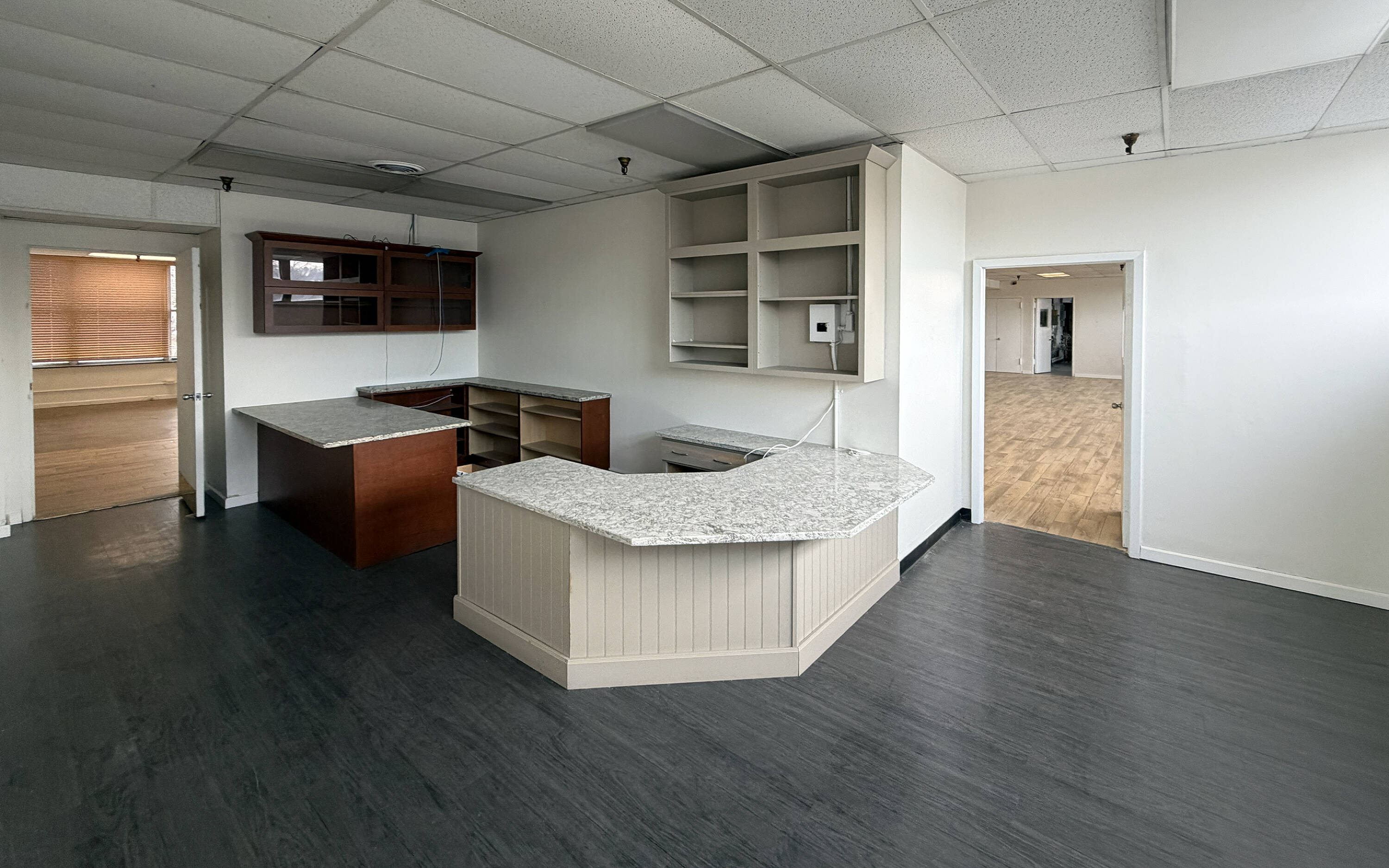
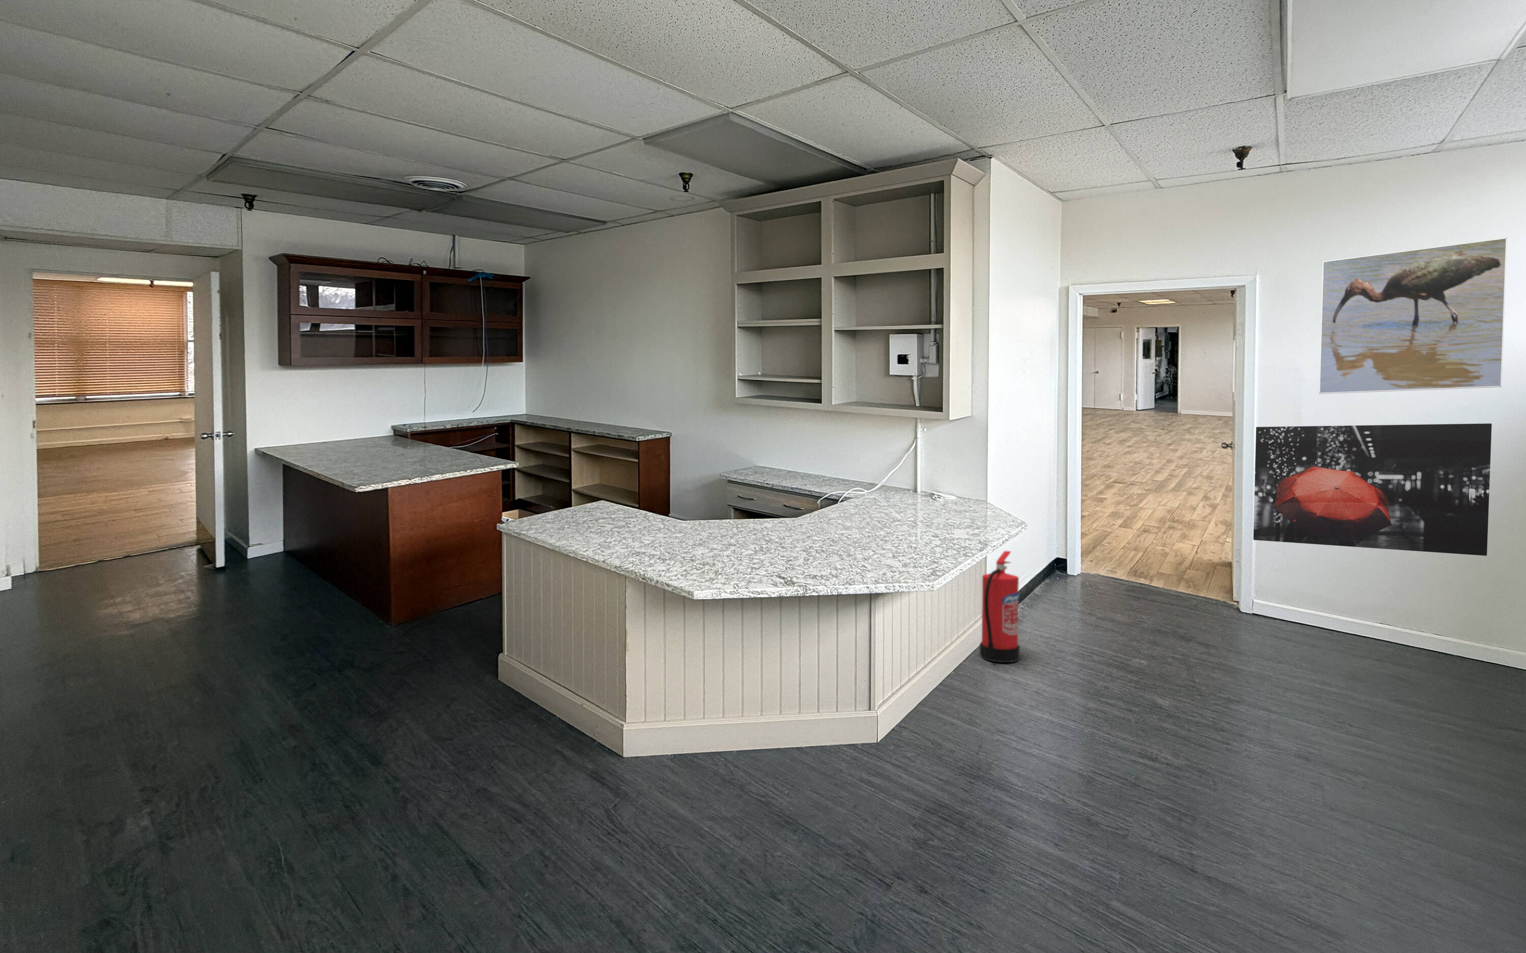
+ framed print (1407, 321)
+ wall art (1362, 486)
+ fire extinguisher (996, 607)
